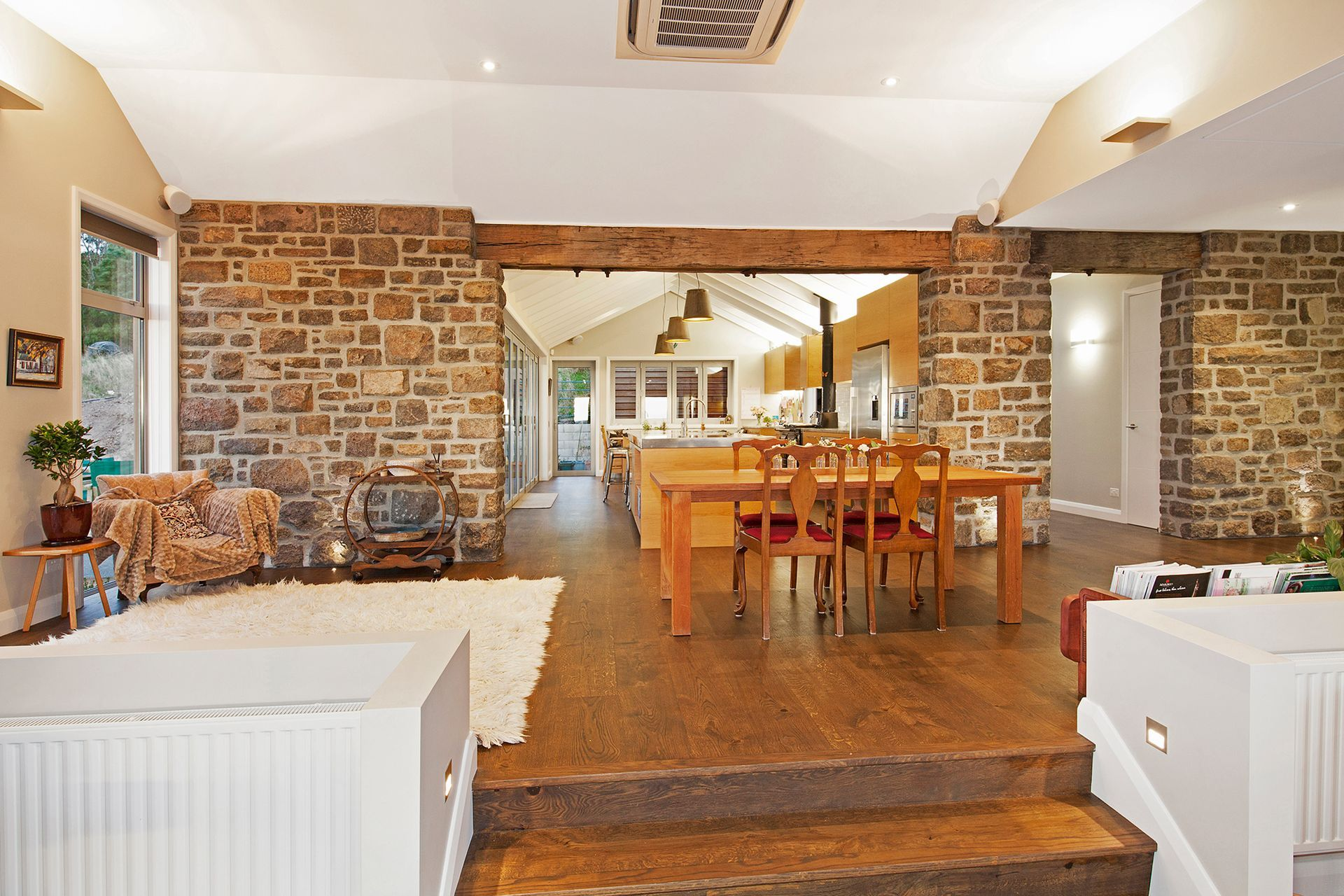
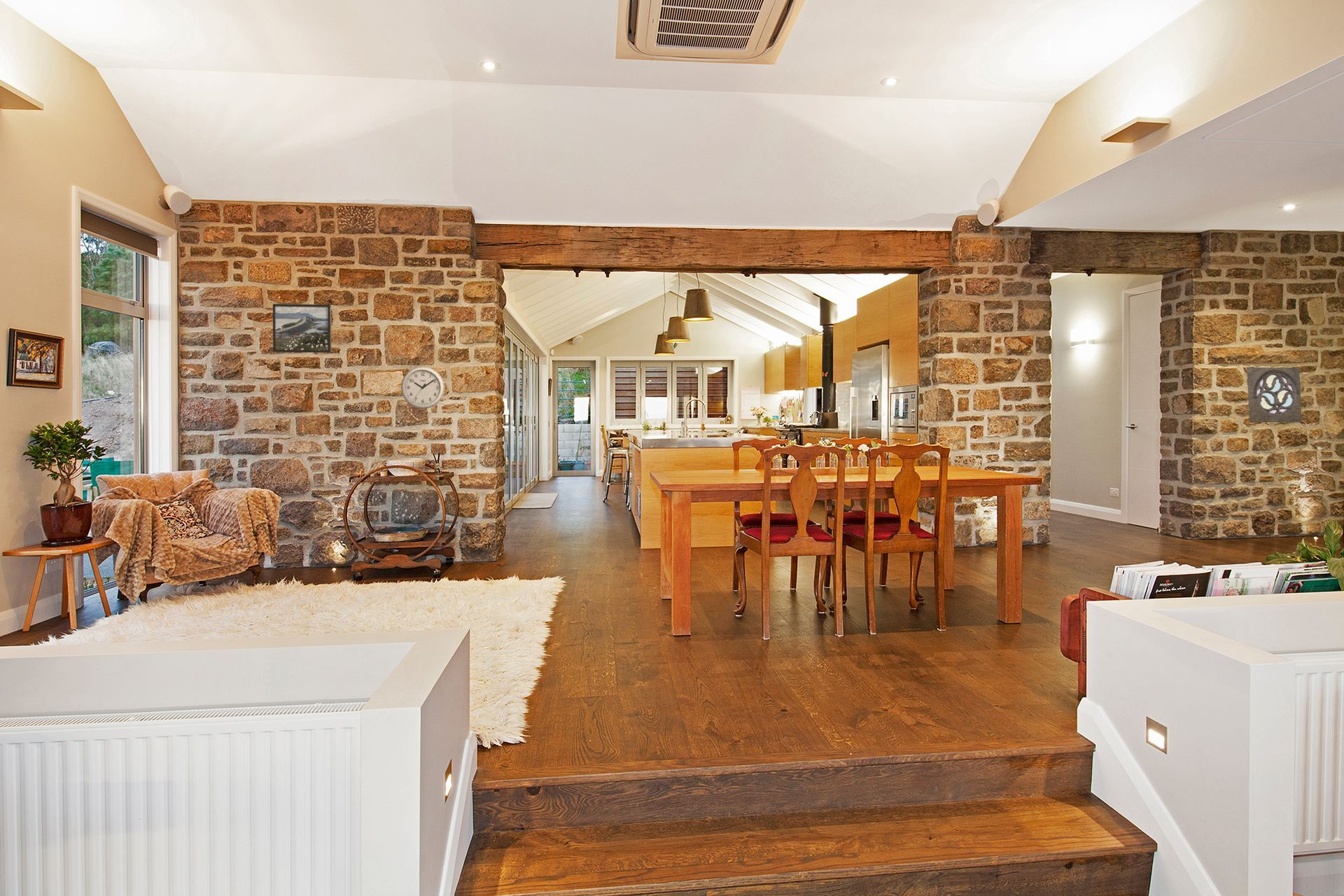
+ wall clock (422, 387)
+ wall ornament (1273, 395)
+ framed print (302, 328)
